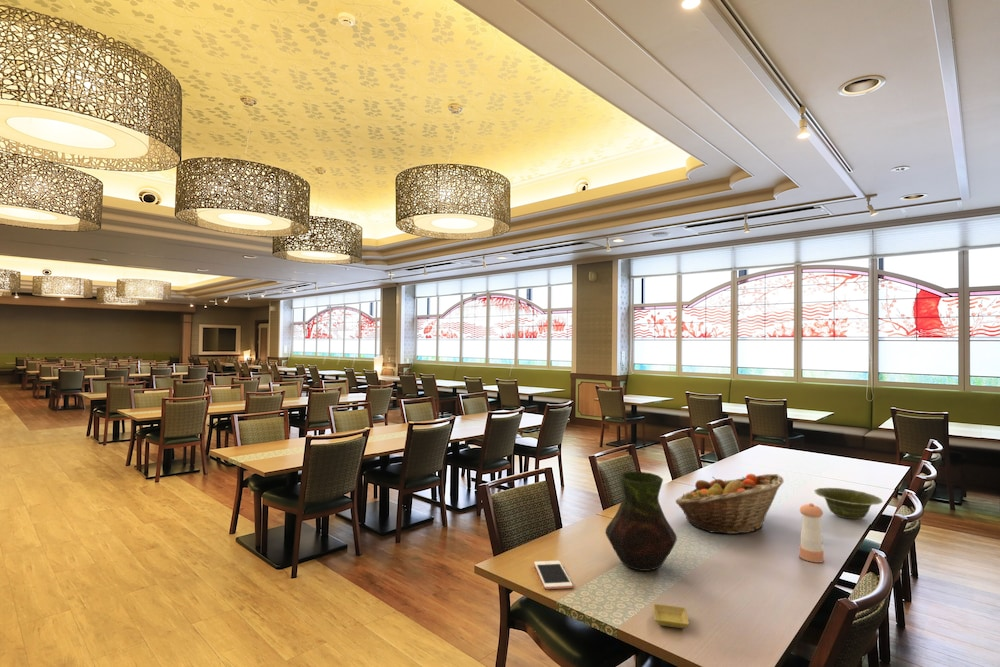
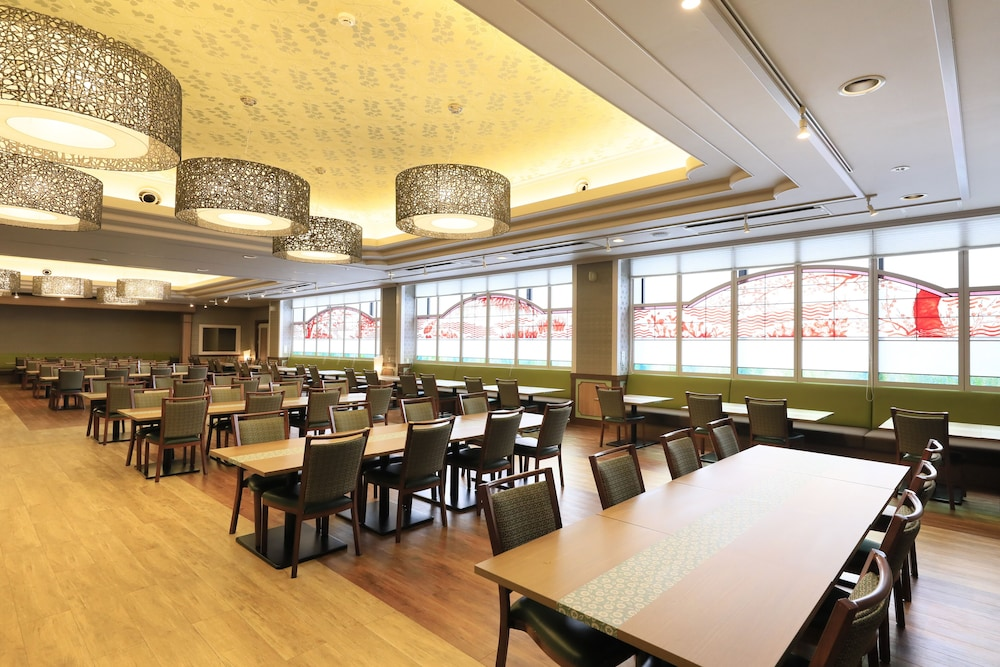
- dish (847, 505)
- vase (640, 520)
- fruit basket (729, 497)
- saucer (670, 617)
- pepper shaker (811, 530)
- cell phone (552, 574)
